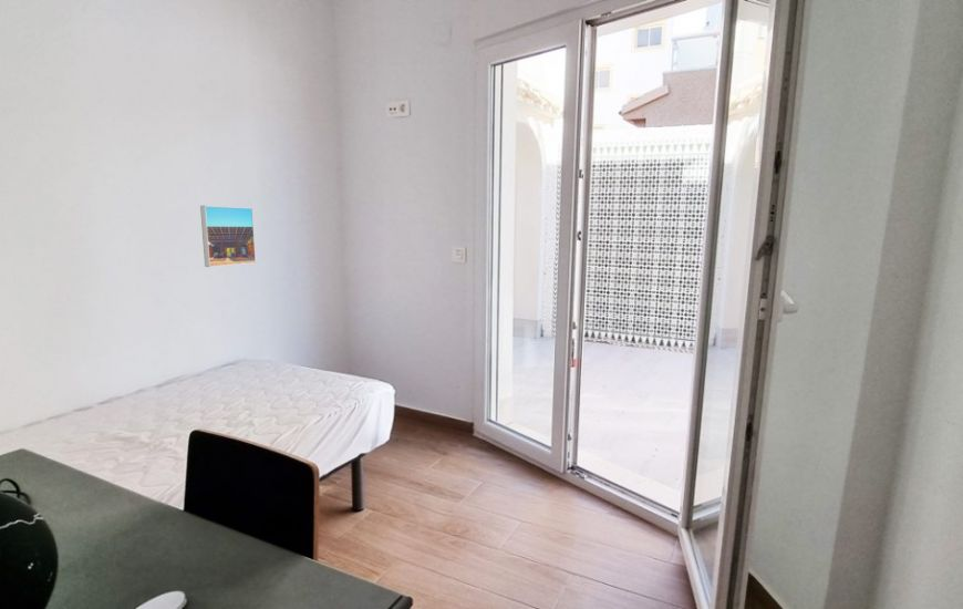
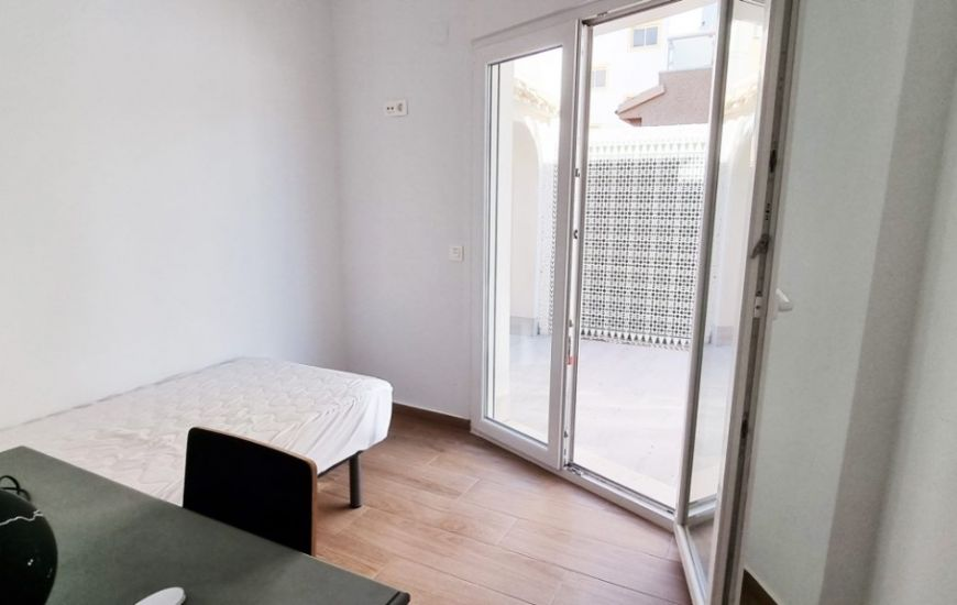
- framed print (229, 236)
